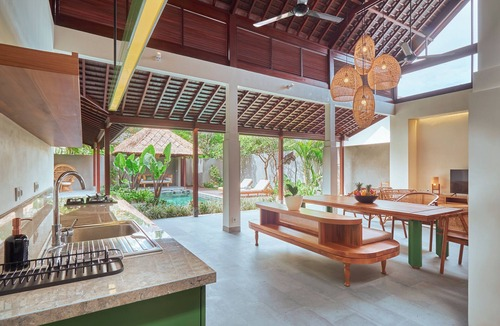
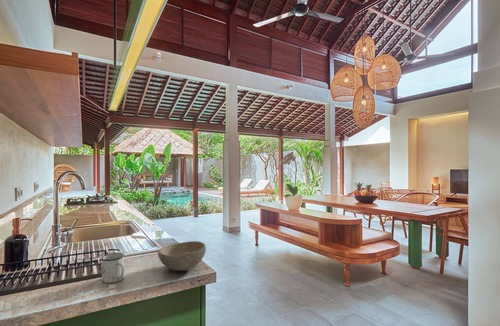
+ mug (115, 268)
+ bowl (182, 257)
